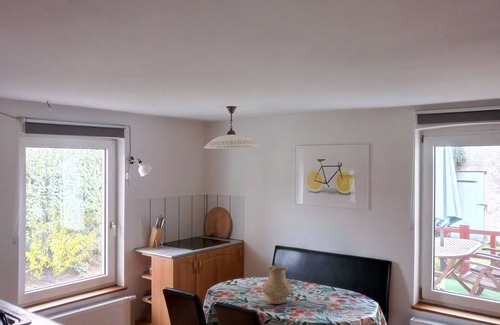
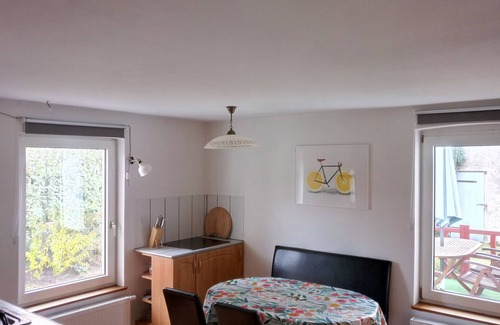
- vase (277, 284)
